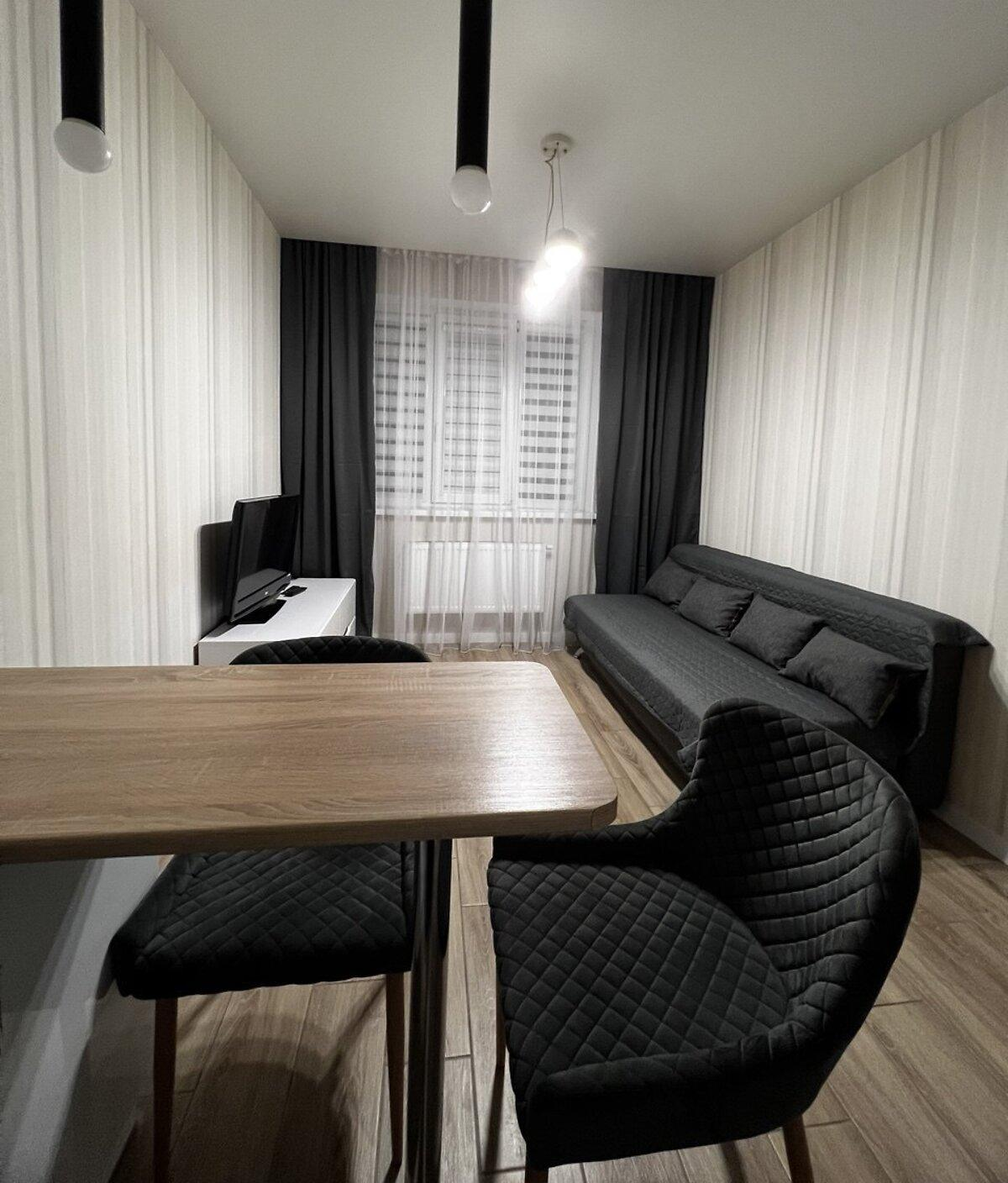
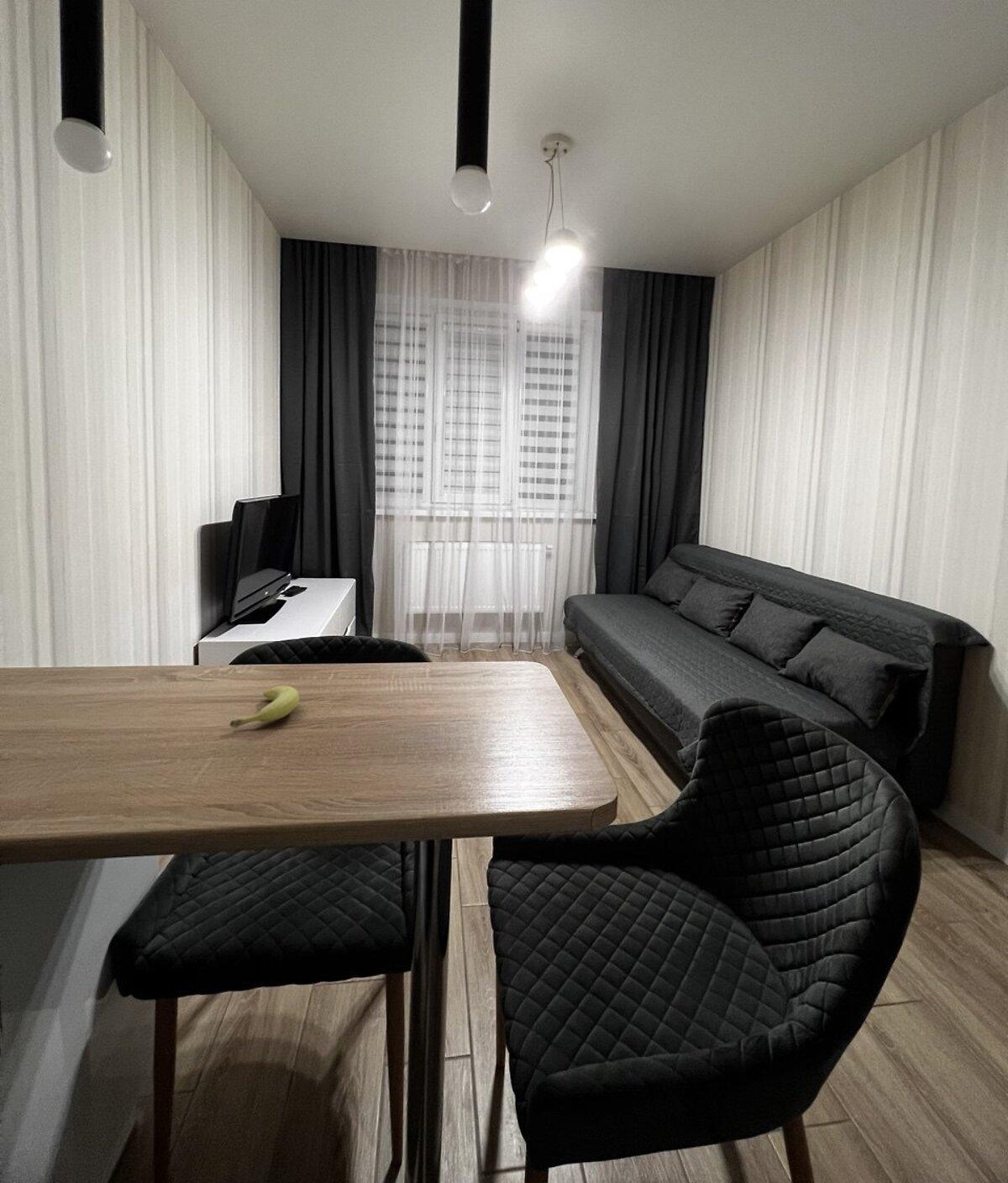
+ fruit (271, 702)
